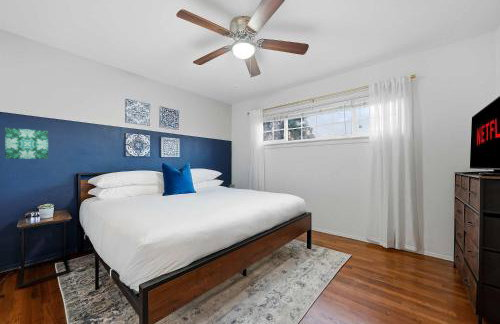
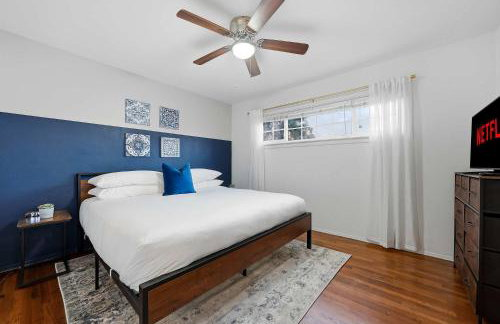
- wall art (27, 144)
